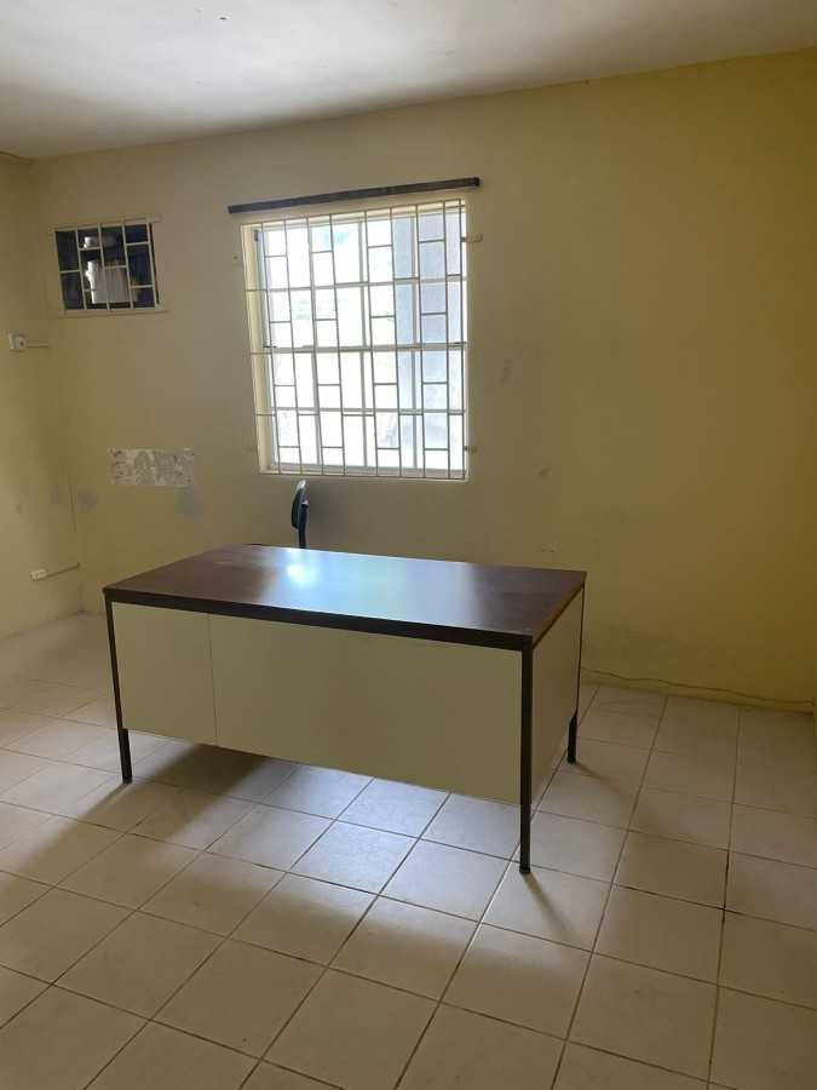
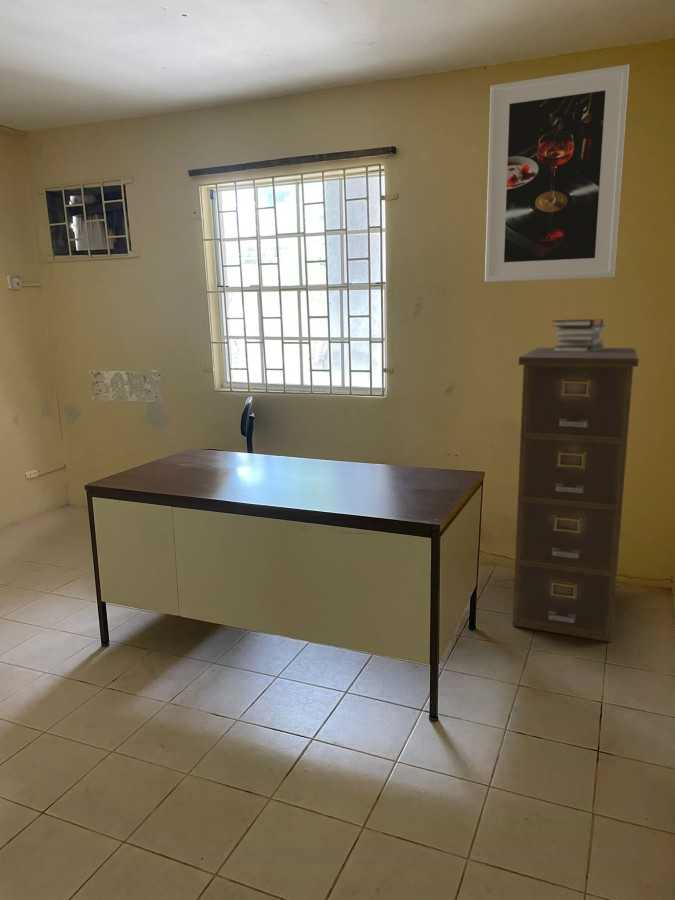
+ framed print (552, 181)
+ filing cabinet (573, 482)
+ book stack (578, 334)
